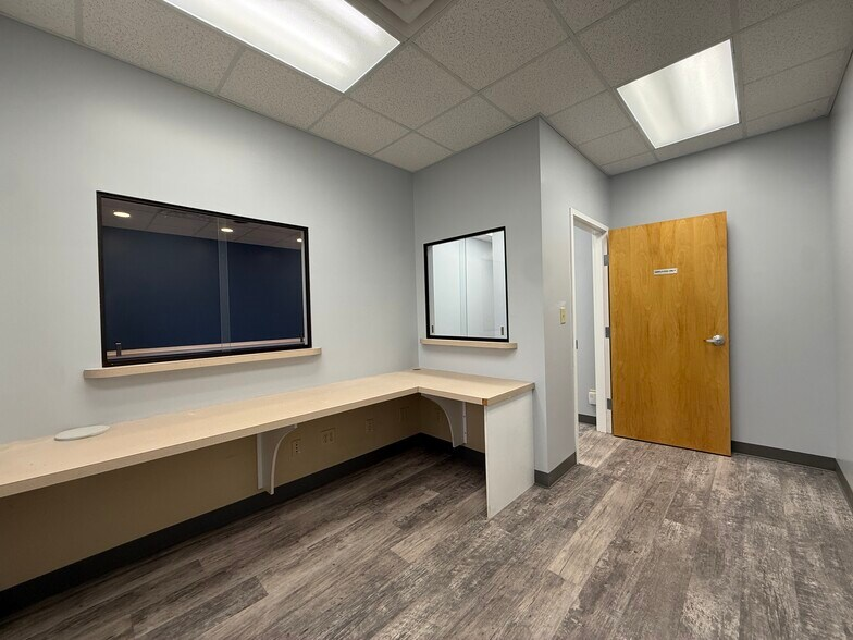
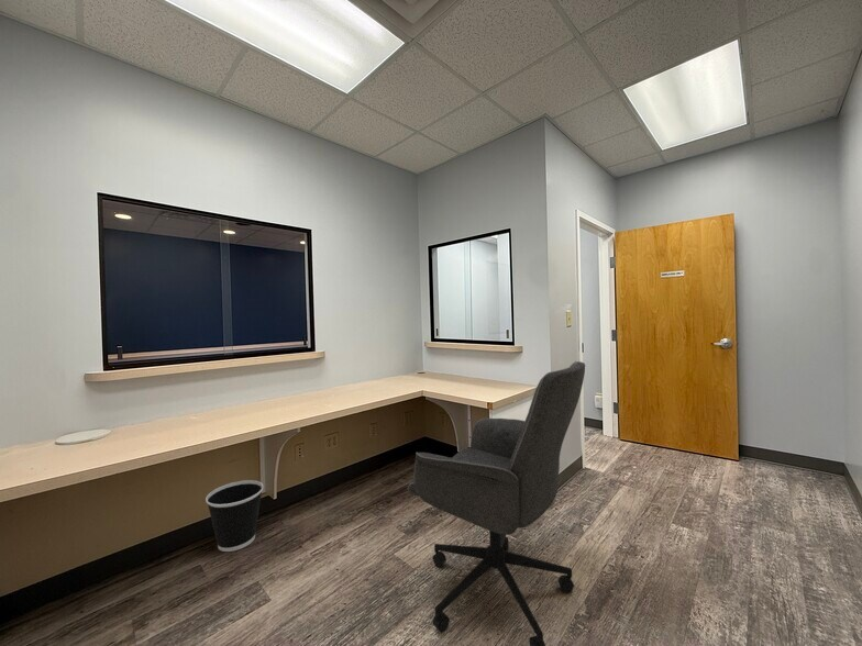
+ wastebasket (235, 515)
+ office chair (497, 478)
